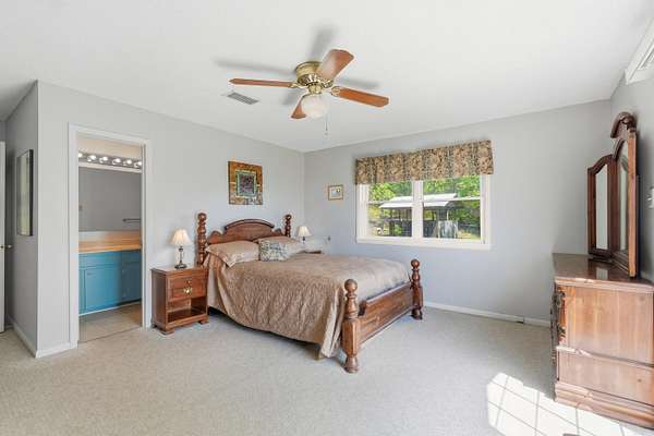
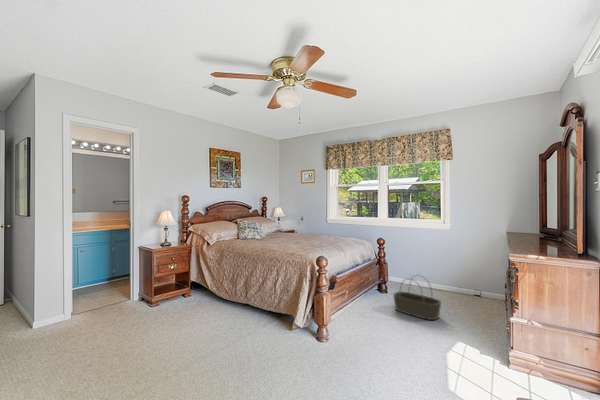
+ basket (416, 295)
